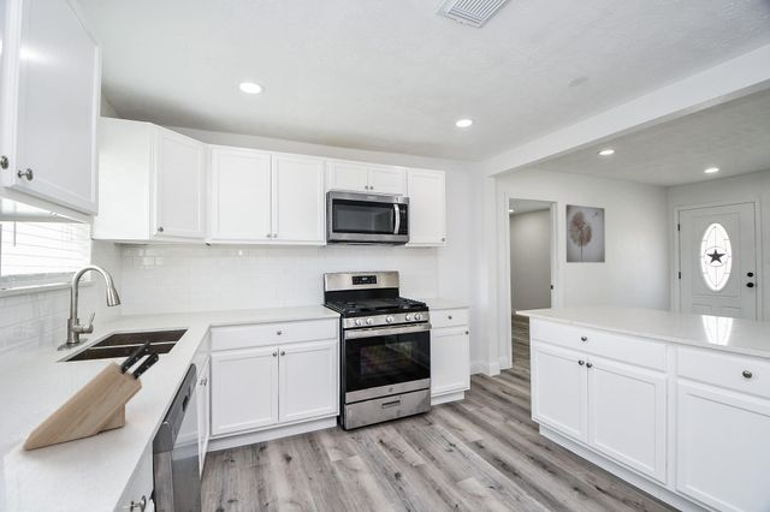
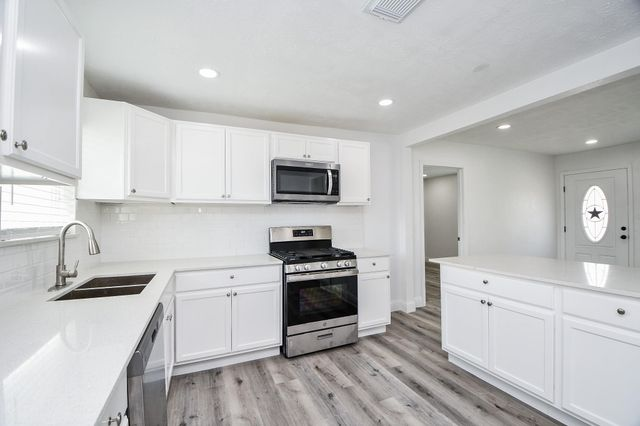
- wall art (586, 234)
- knife block (97, 387)
